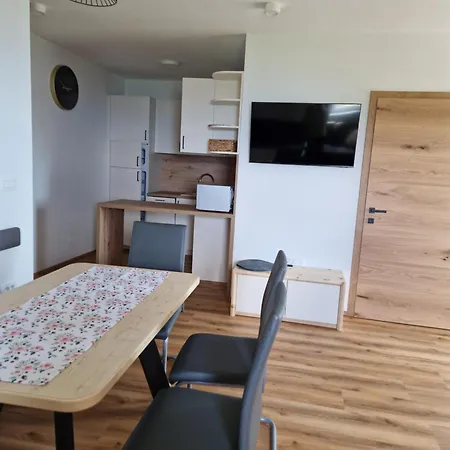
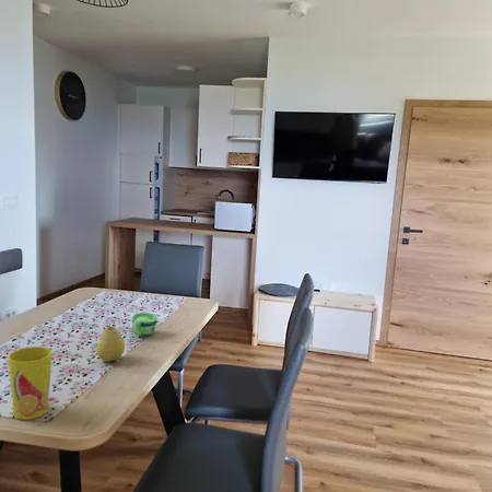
+ fruit (109, 341)
+ cup (142, 326)
+ cup (31, 383)
